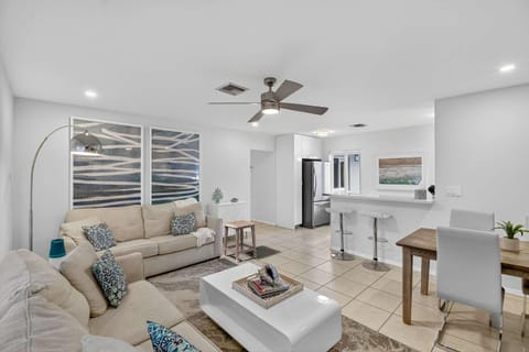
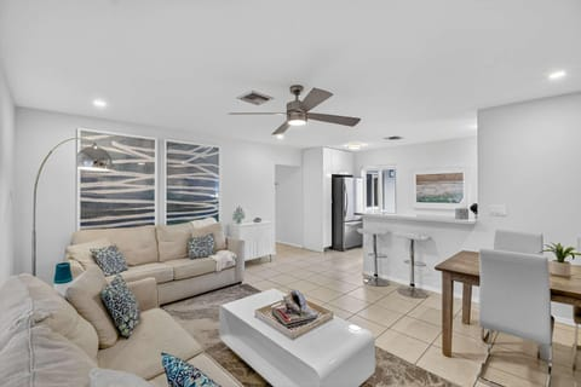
- side table (238, 240)
